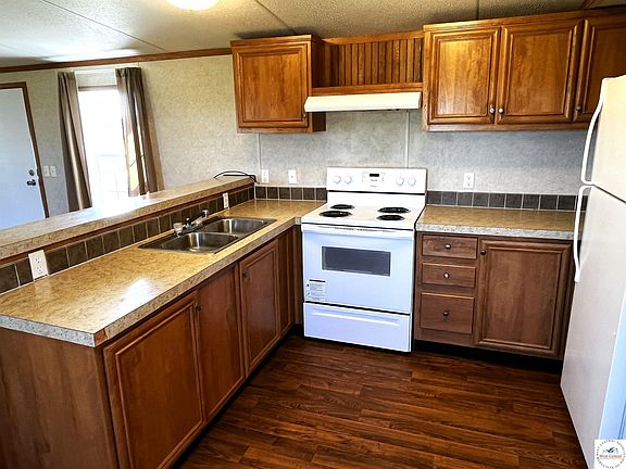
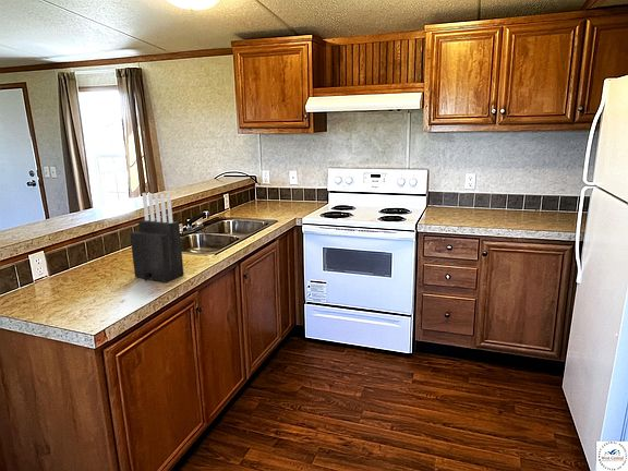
+ knife block (153, 237)
